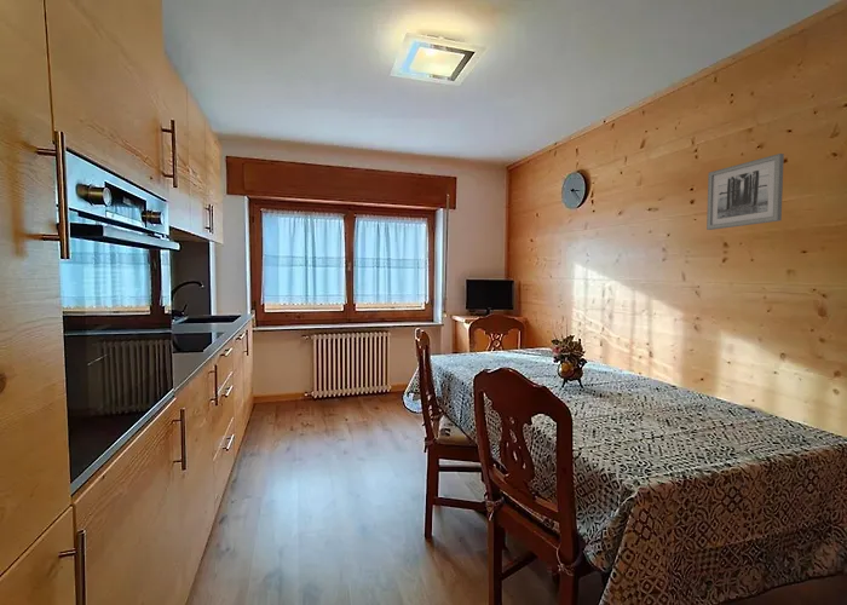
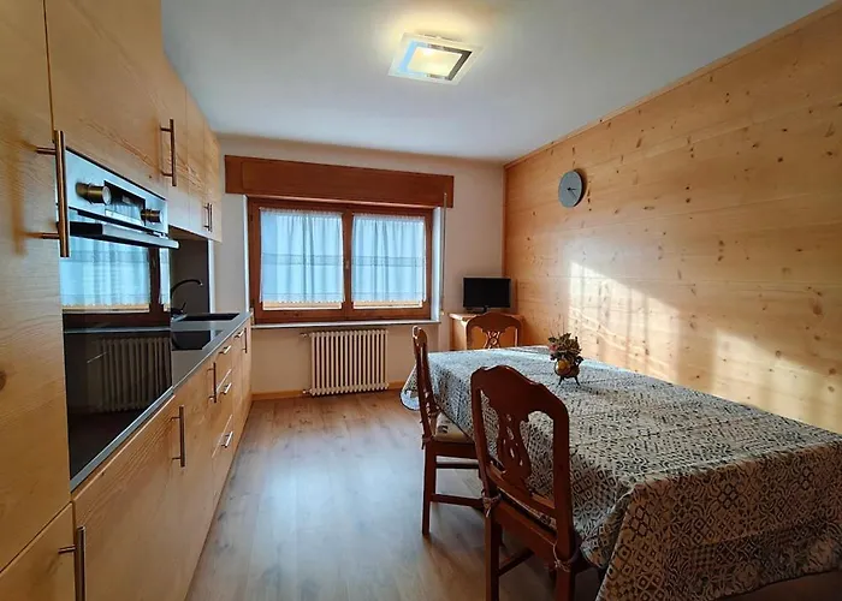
- wall art (742, 195)
